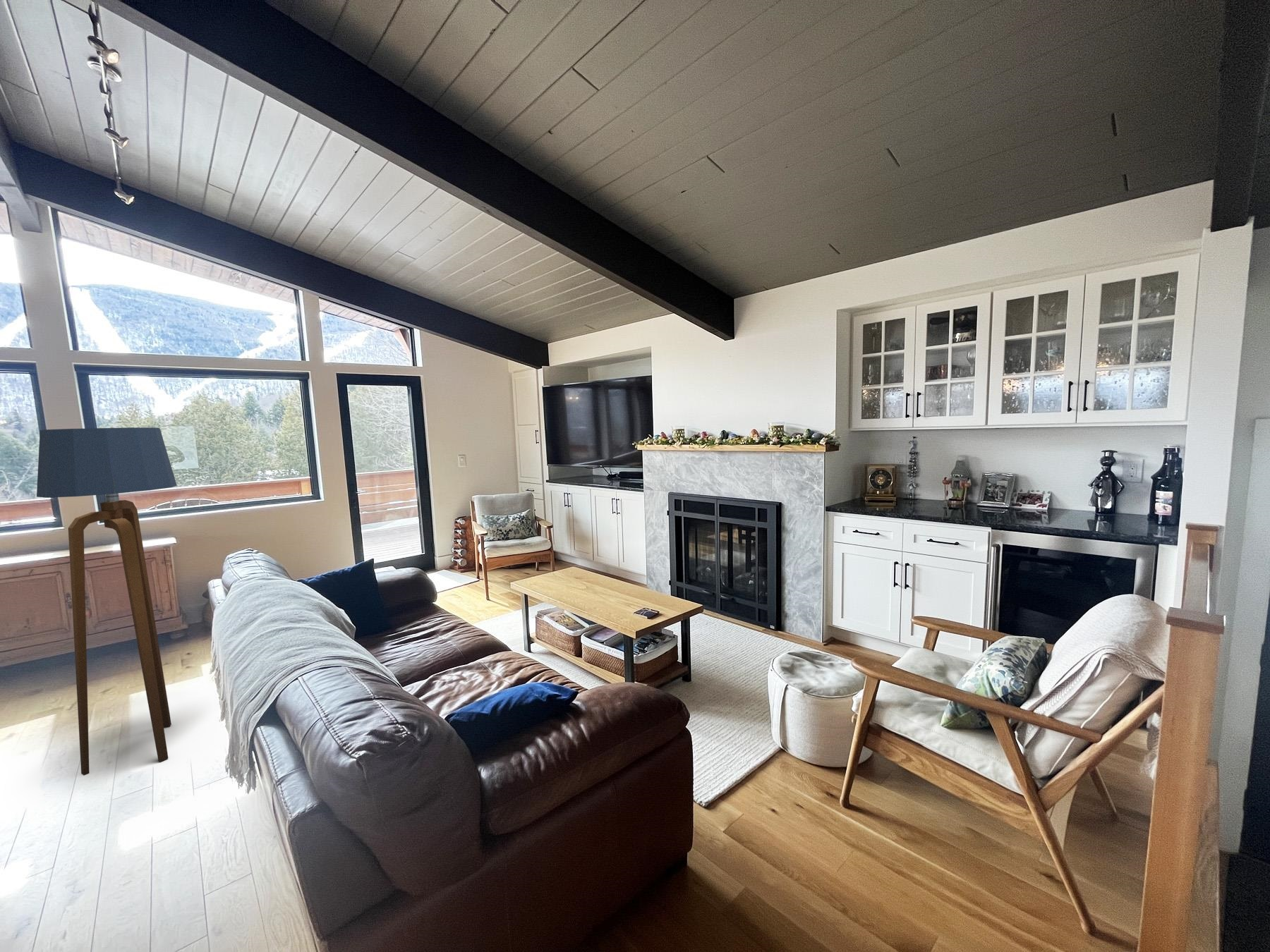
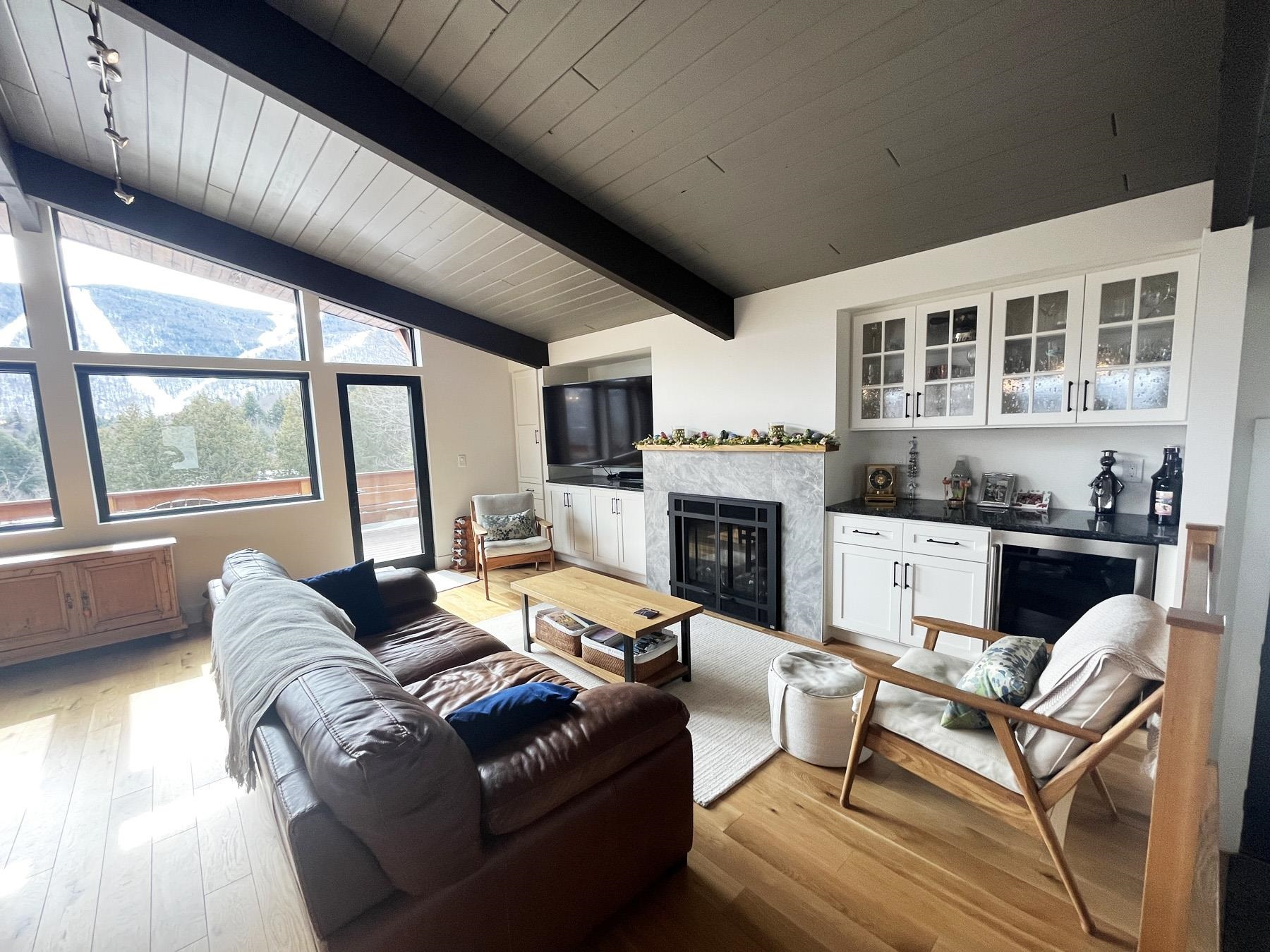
- floor lamp (128, 590)
